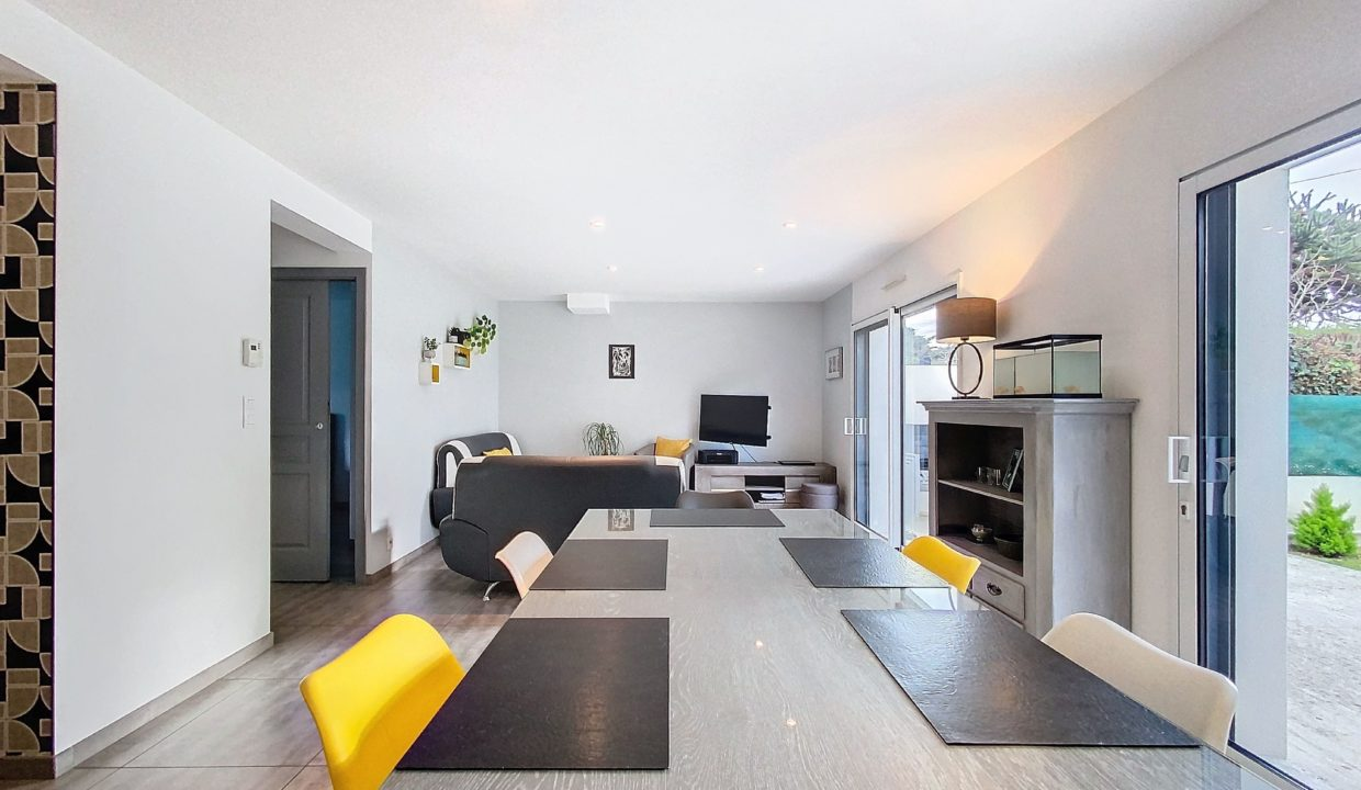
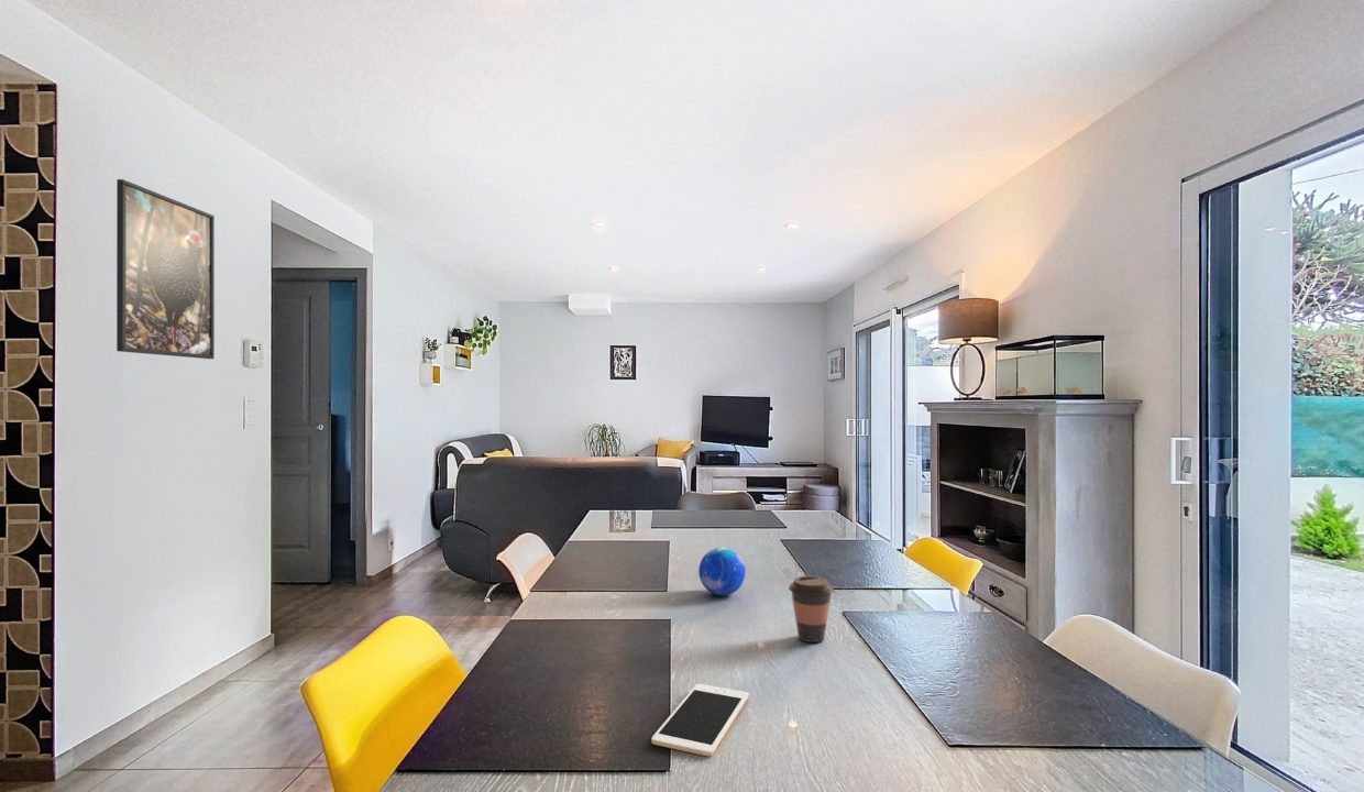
+ decorative orb (722, 571)
+ coffee cup (811, 608)
+ cell phone (703, 716)
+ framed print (169, 277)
